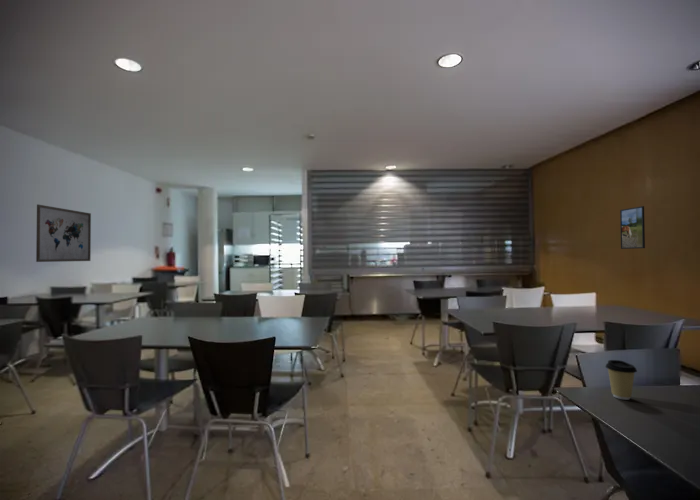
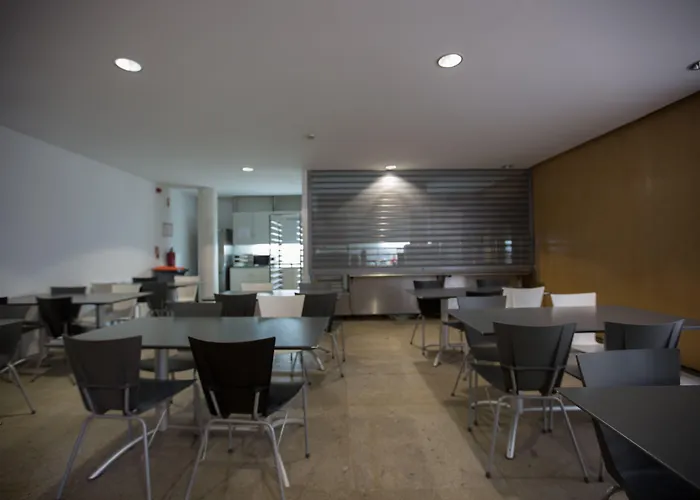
- coffee cup (621, 379)
- wall art (66, 235)
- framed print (632, 228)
